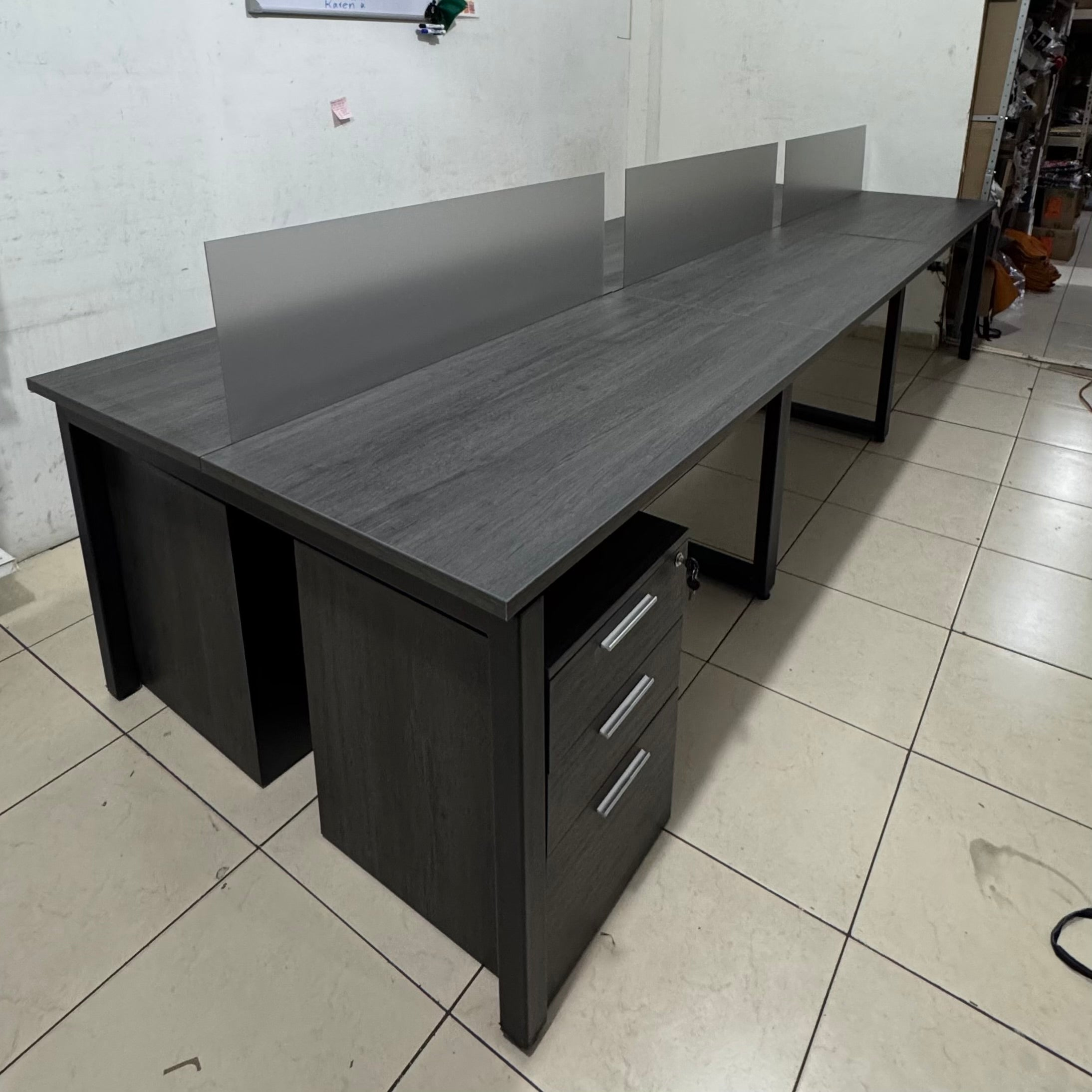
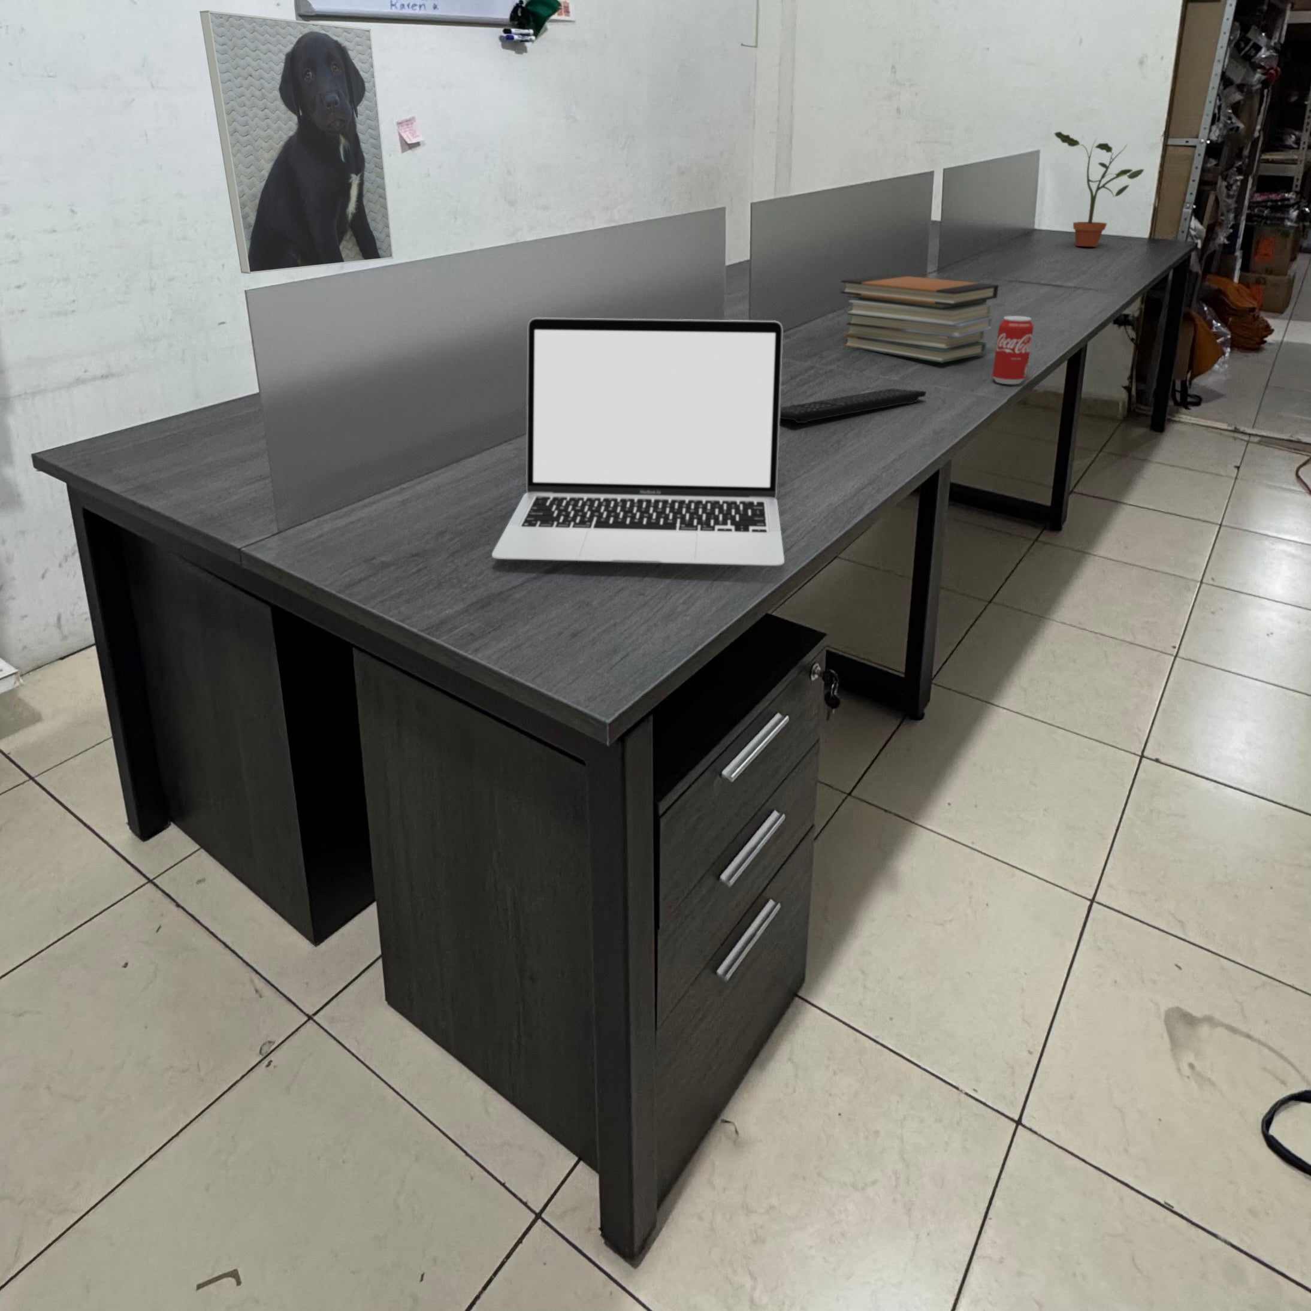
+ book stack (917, 317)
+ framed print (307, 148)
+ keyboard (845, 403)
+ potted plant (1089, 188)
+ beverage can (1012, 349)
+ laptop (646, 435)
